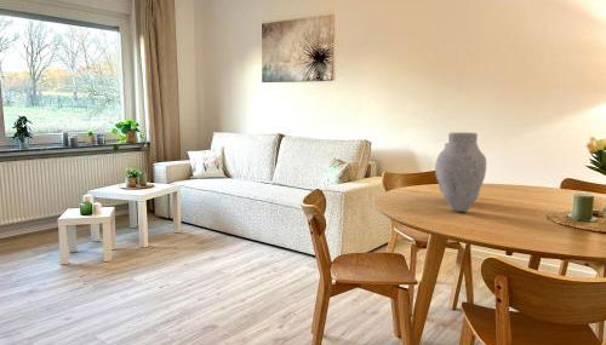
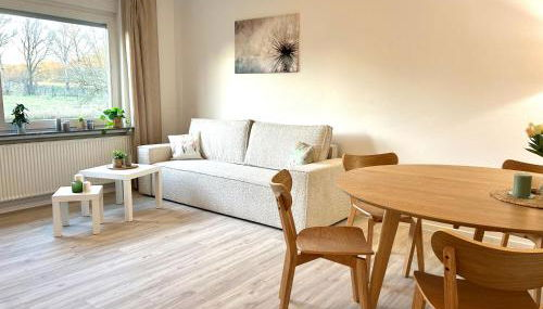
- vase (458, 169)
